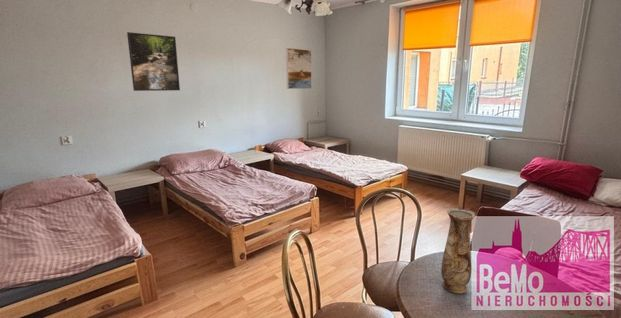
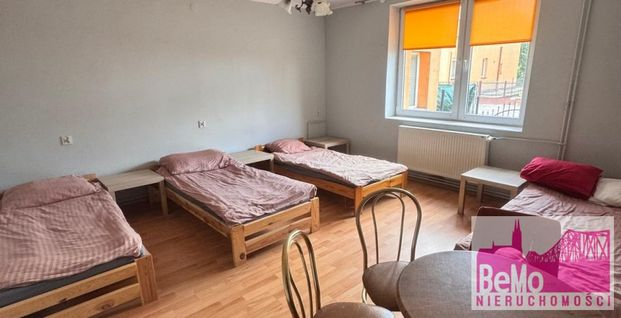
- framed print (299, 69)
- vase (457, 250)
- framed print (155, 63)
